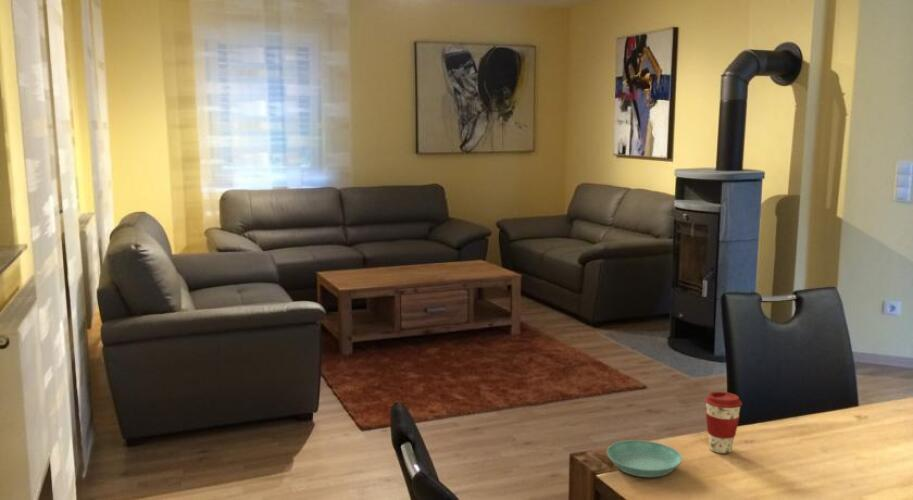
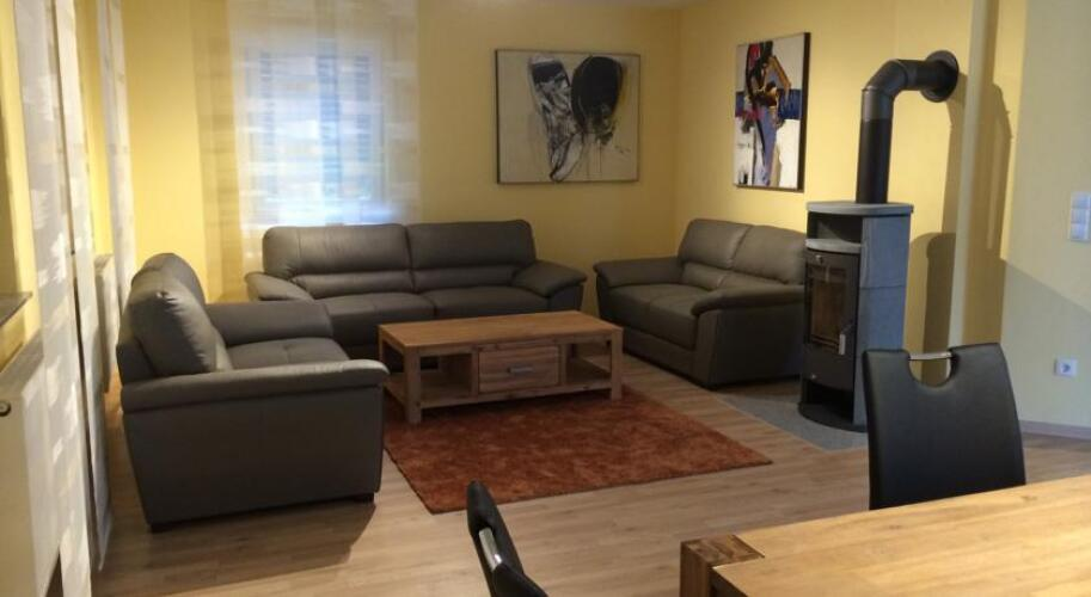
- saucer (643, 460)
- coffee cup (722, 422)
